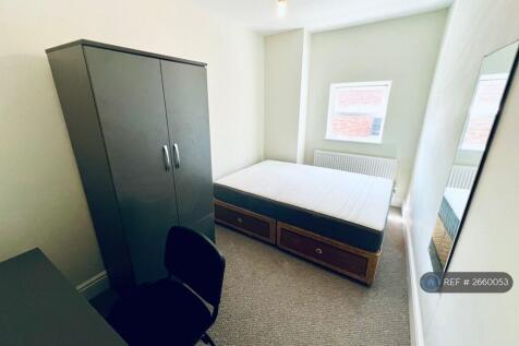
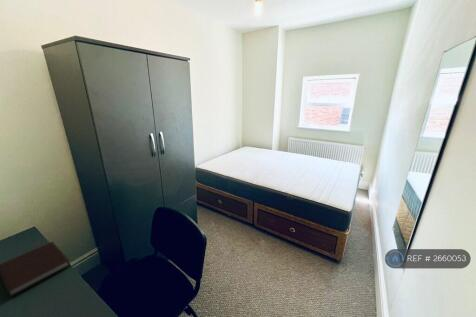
+ notebook (34, 265)
